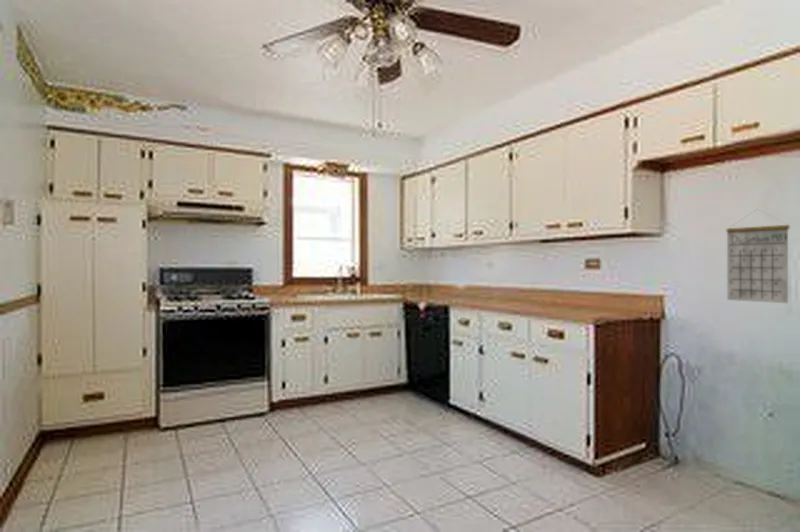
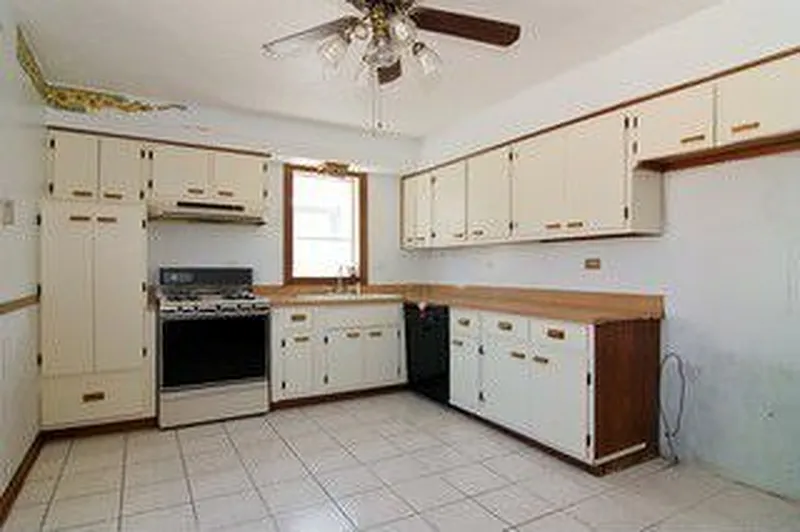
- calendar (756, 255)
